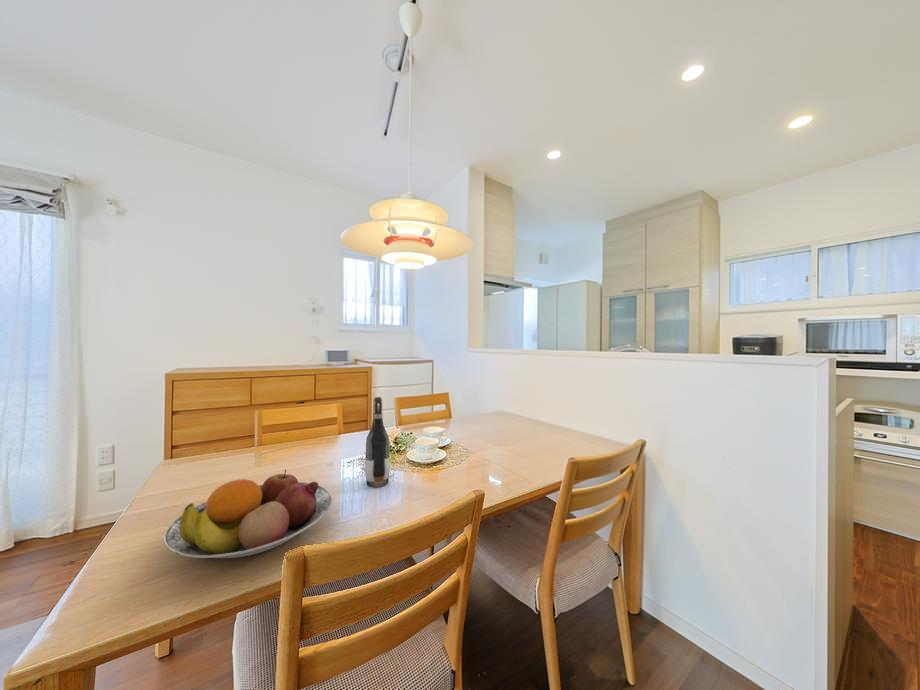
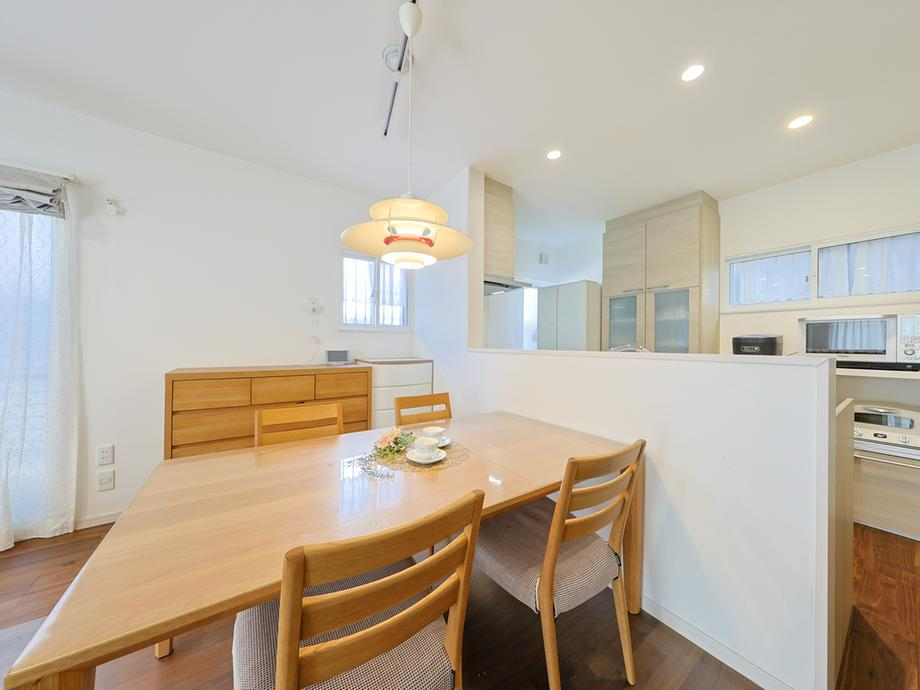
- fruit bowl (257, 505)
- wine bottle (377, 439)
